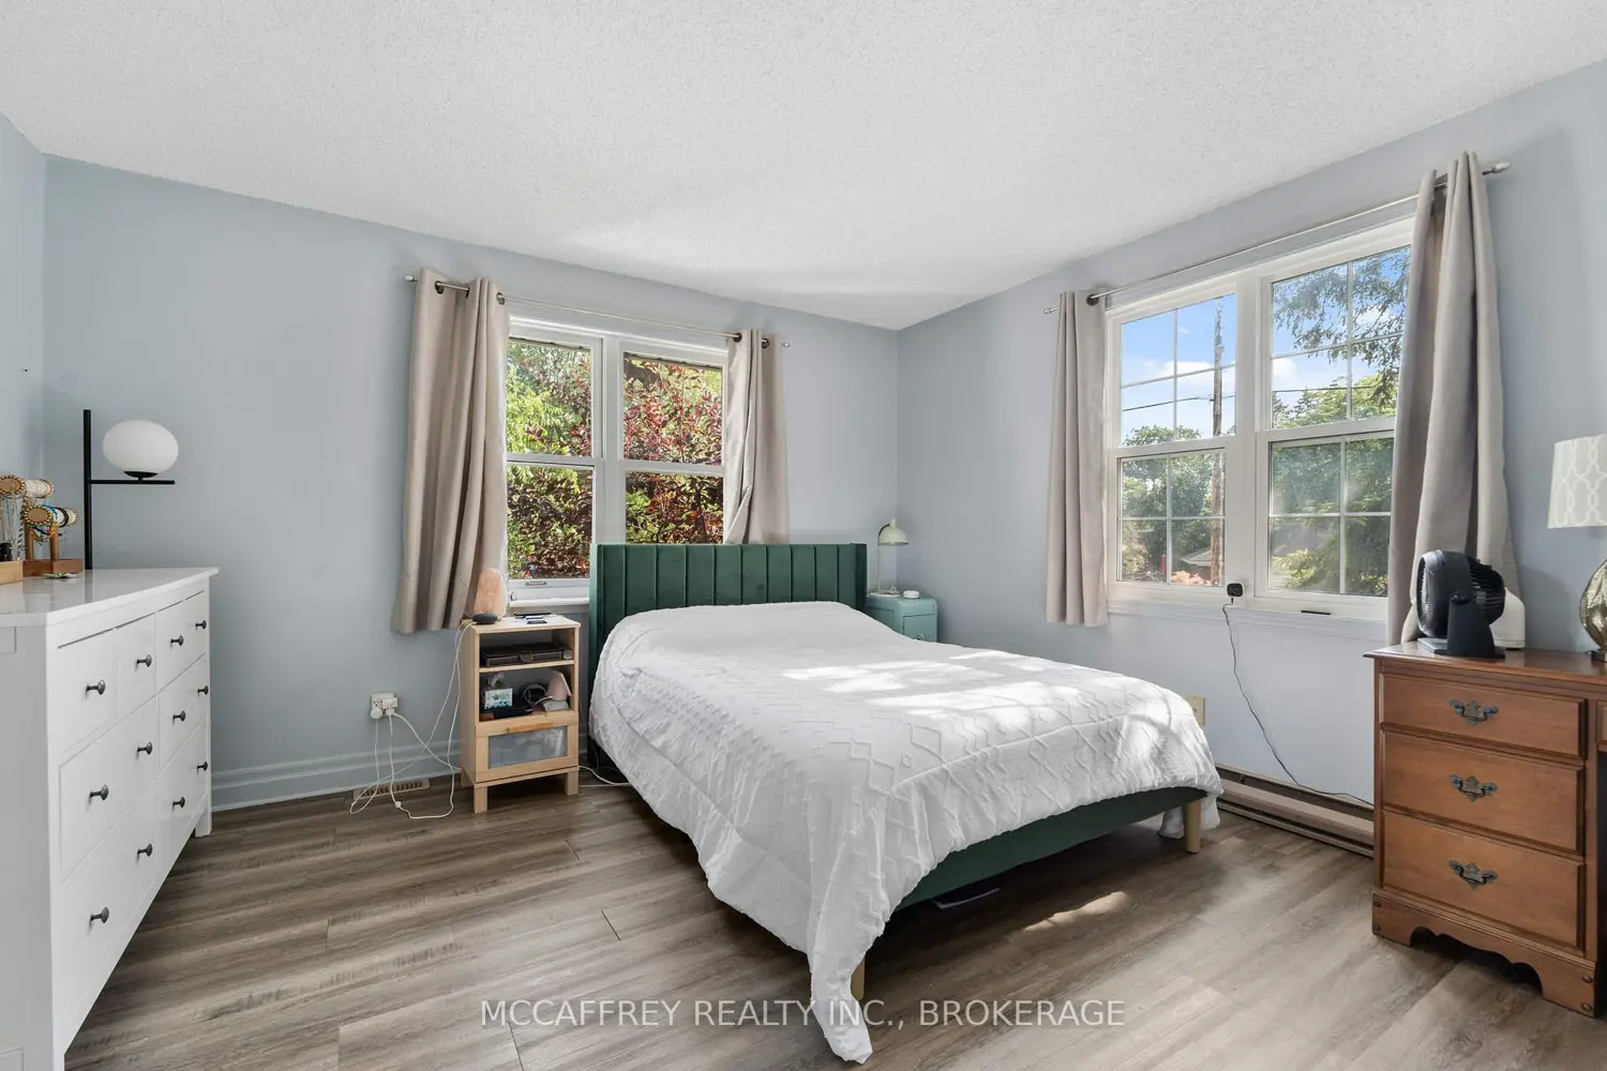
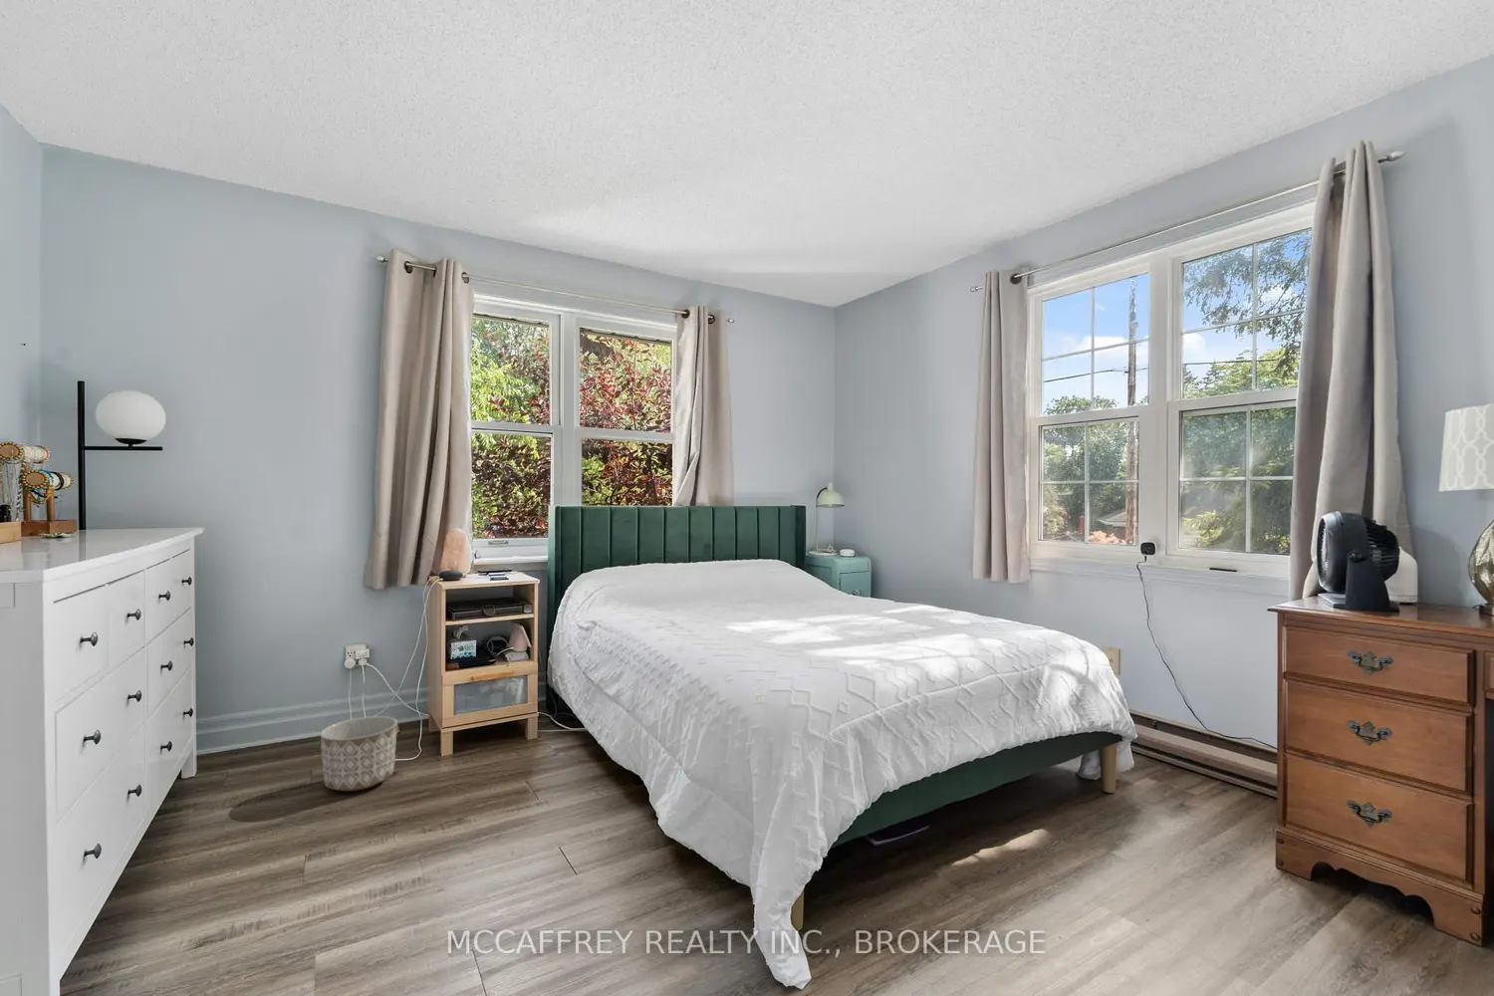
+ planter (359, 754)
